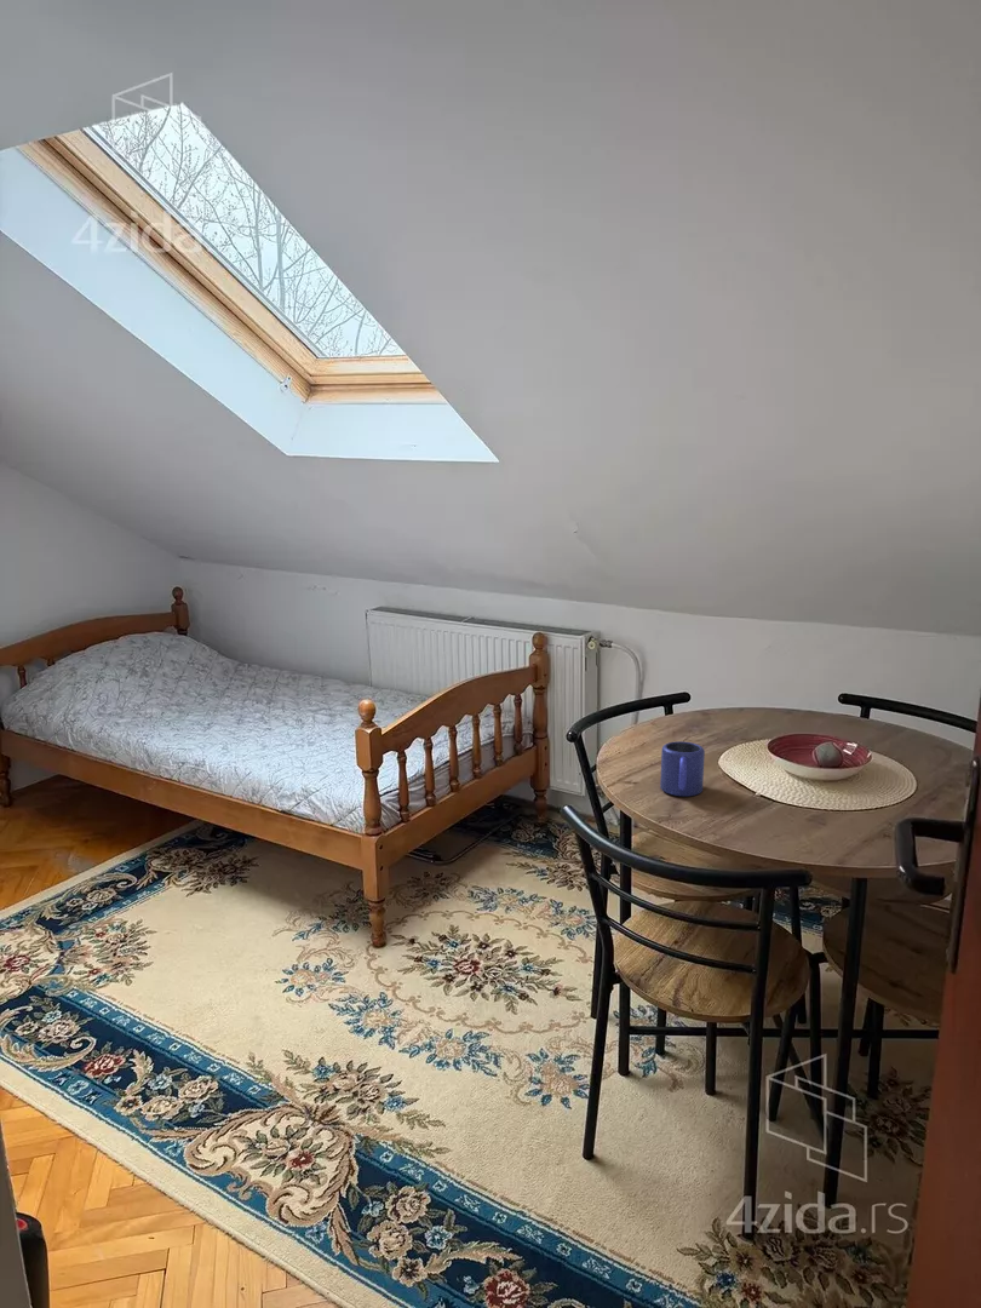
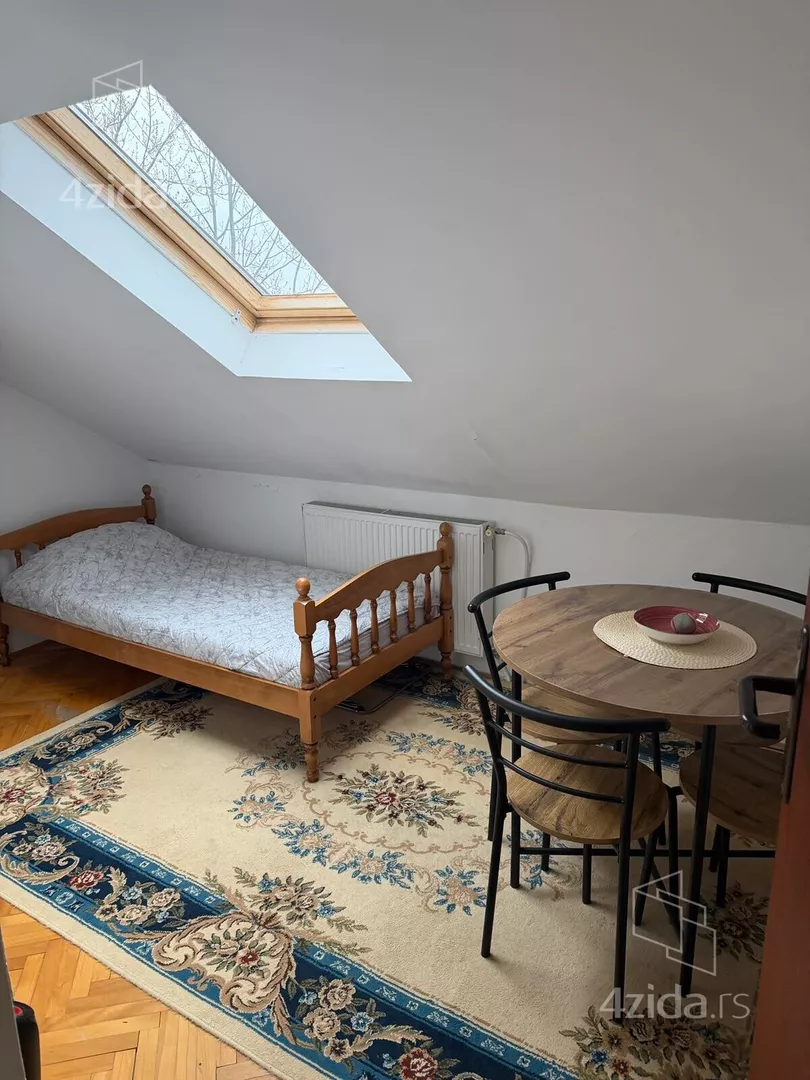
- mug (682, 770)
